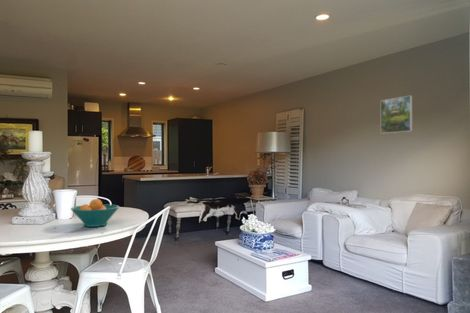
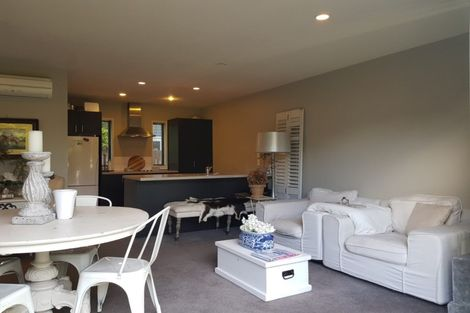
- fruit bowl (95, 212)
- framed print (395, 115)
